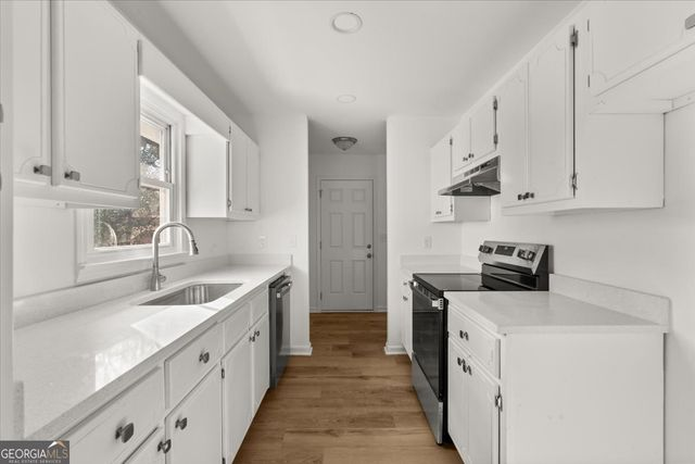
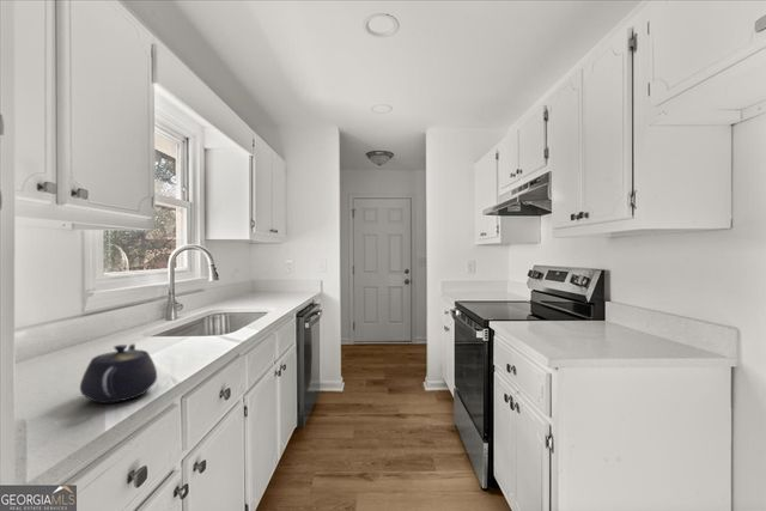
+ teapot (121, 369)
